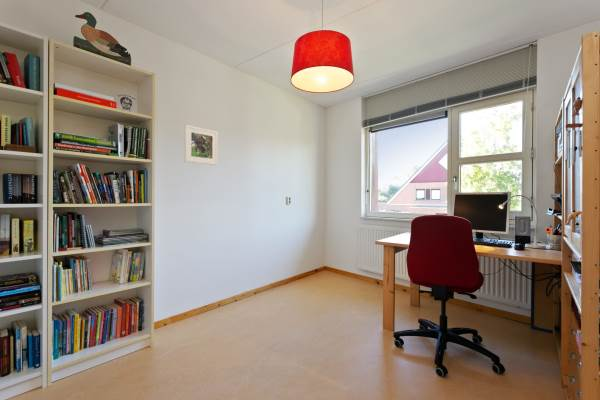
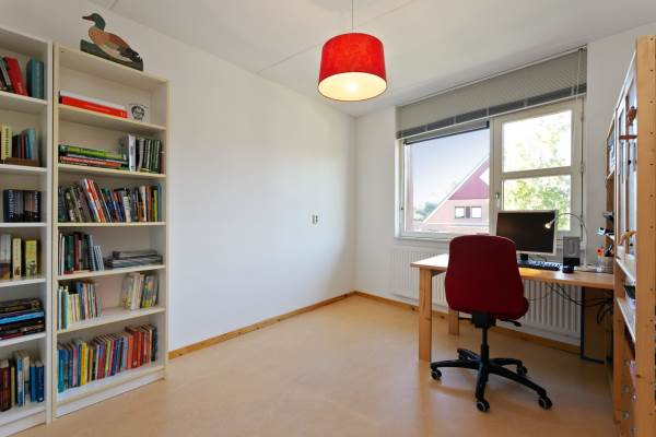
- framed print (201, 145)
